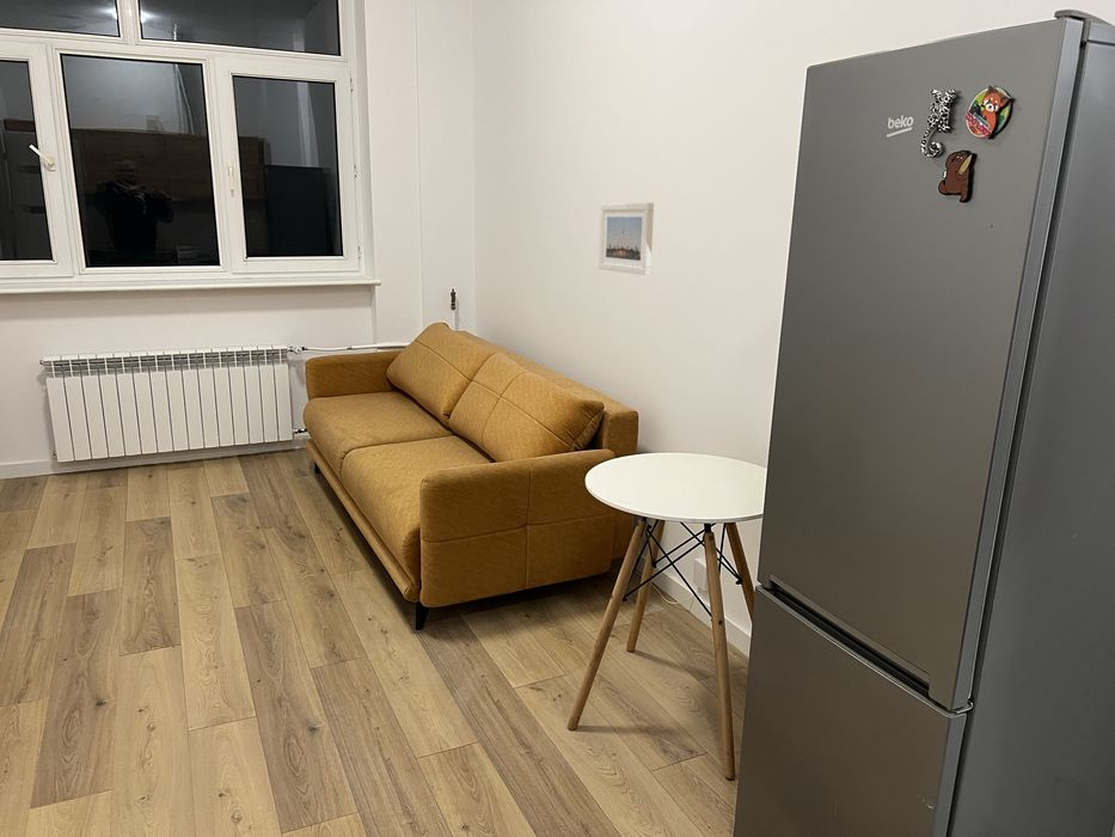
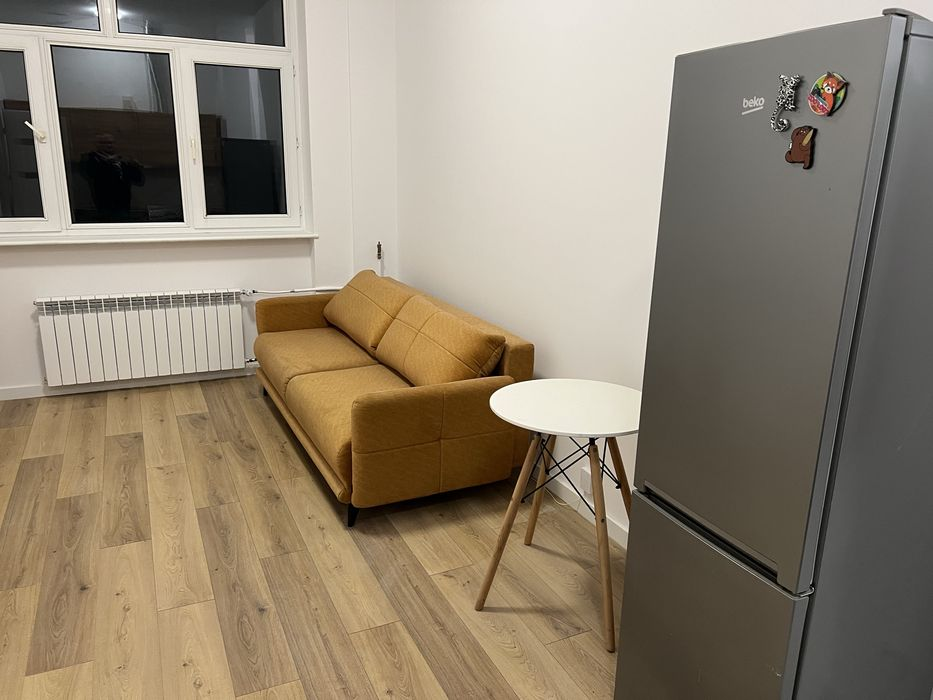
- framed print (624, 238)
